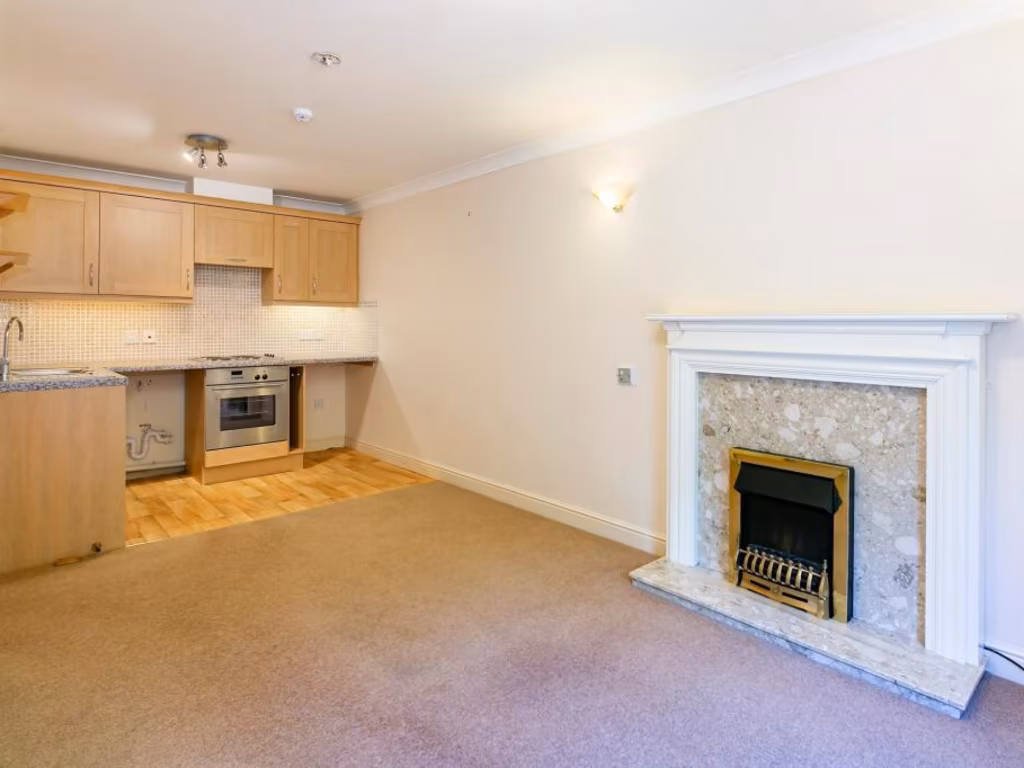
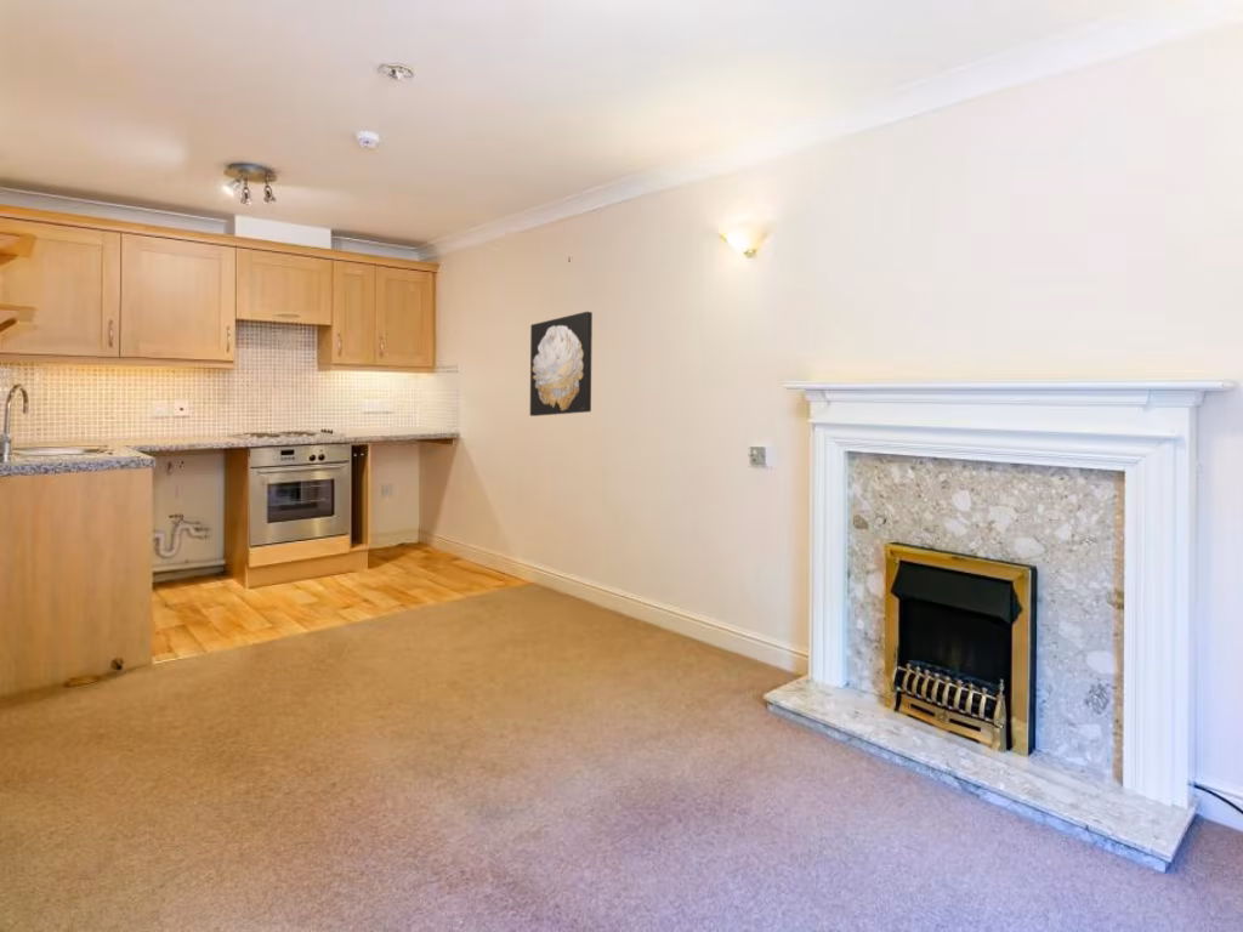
+ wall art (560, 365)
